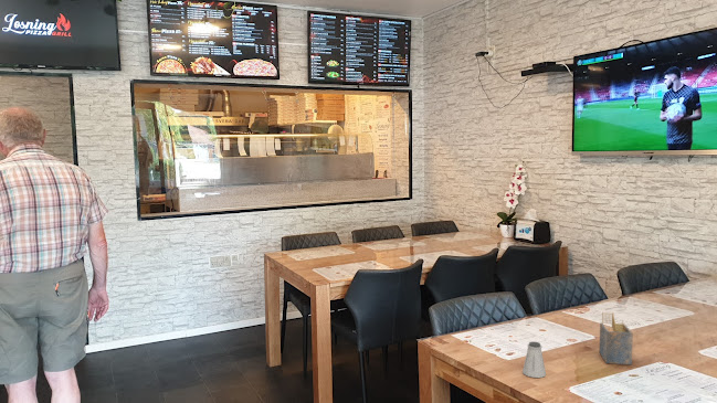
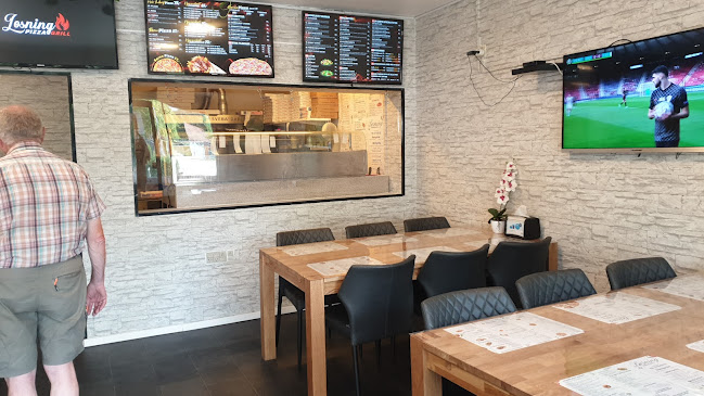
- napkin holder (615, 337)
- saltshaker (534, 358)
